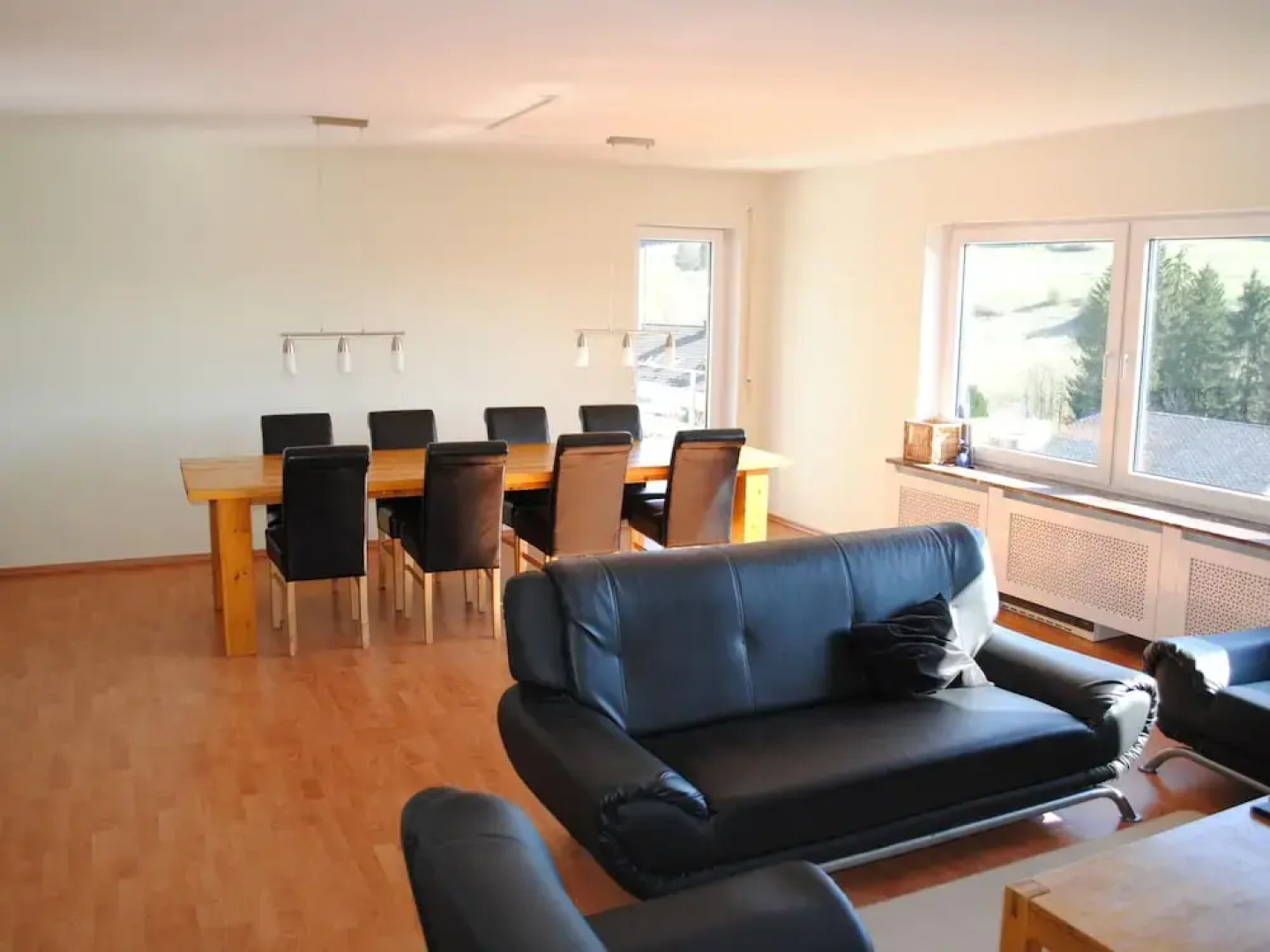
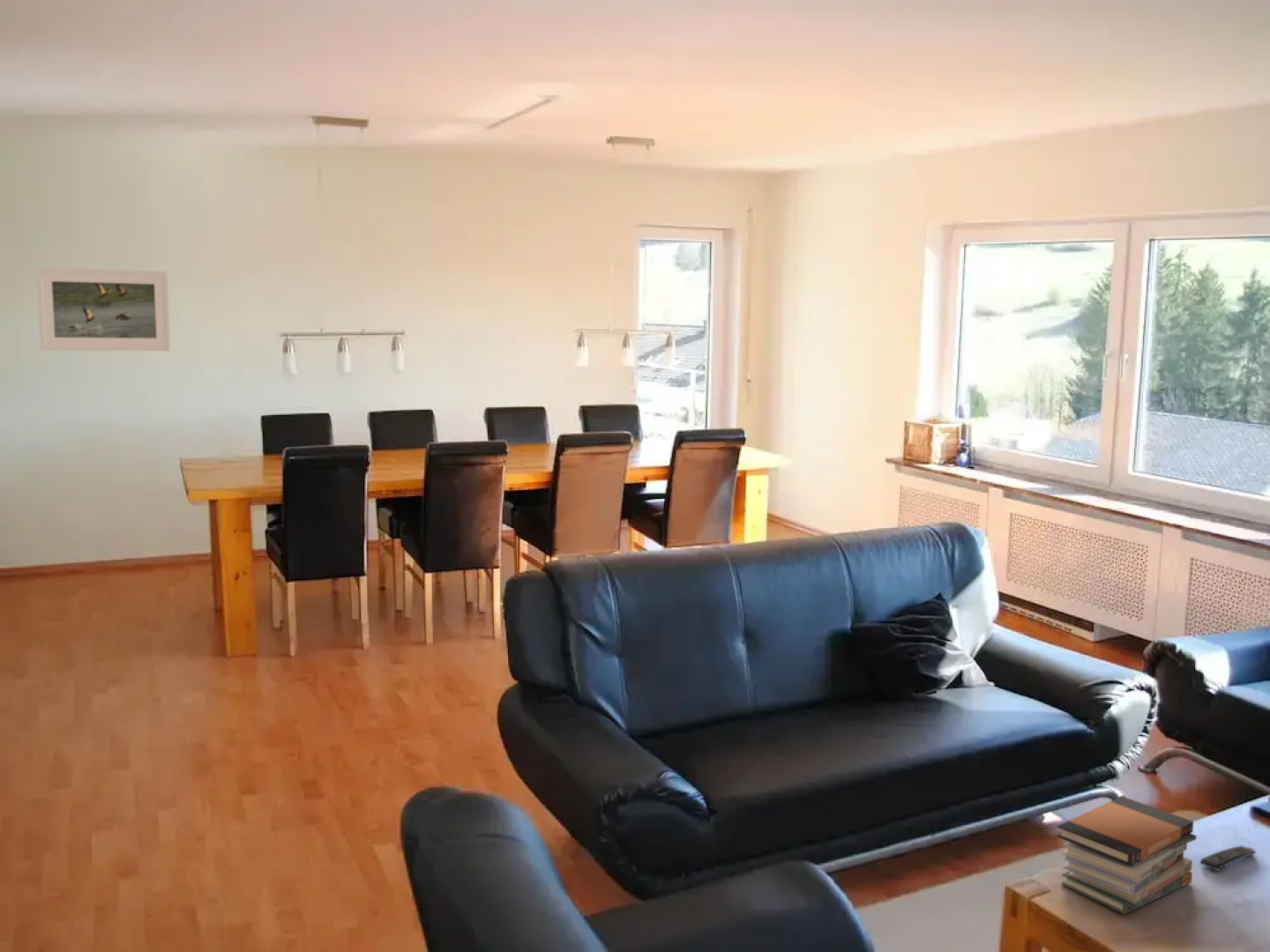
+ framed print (105, 310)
+ book stack (1125, 853)
+ remote control (1229, 856)
